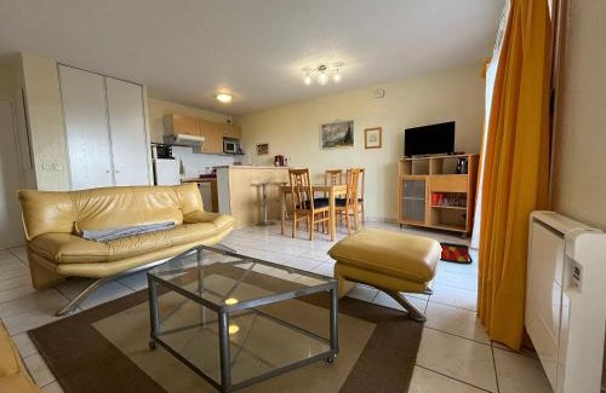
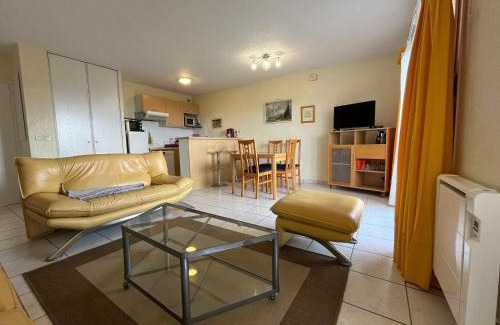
- bag (453, 252)
